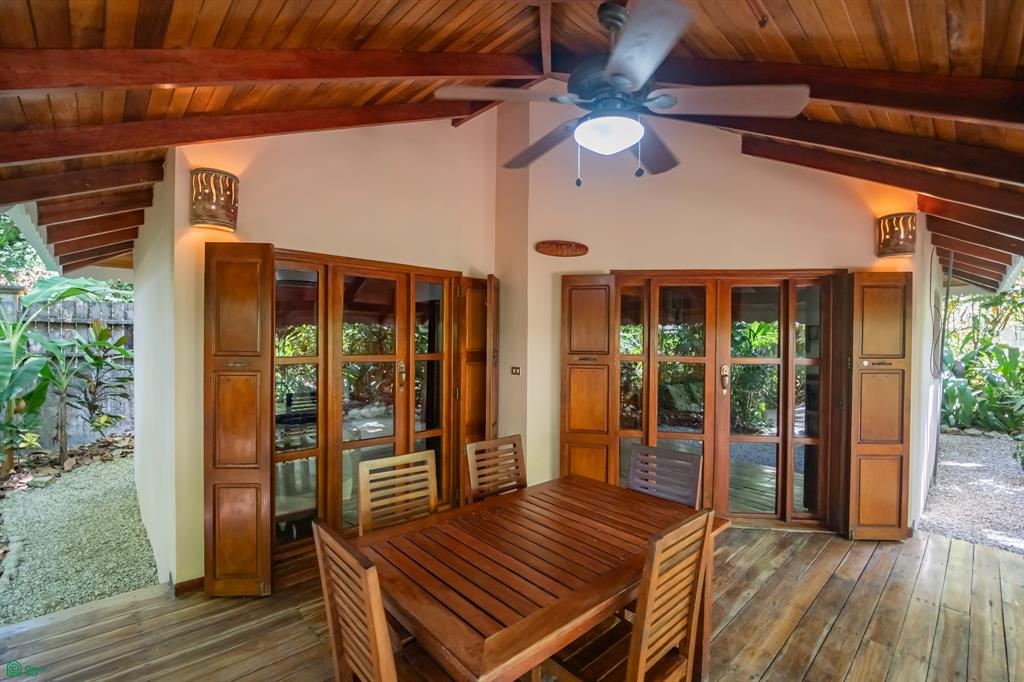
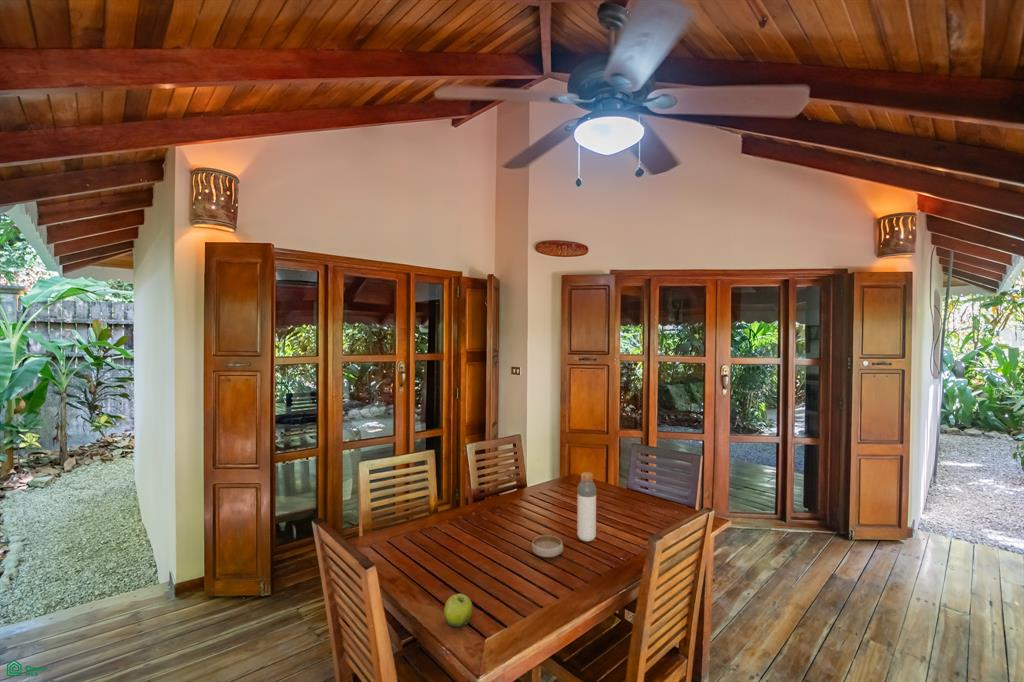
+ fruit (458, 609)
+ bottle (586, 506)
+ bowl (547, 547)
